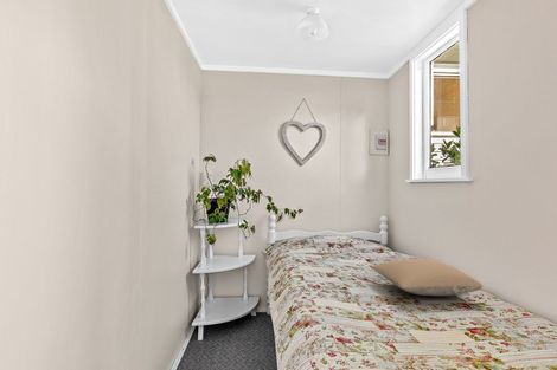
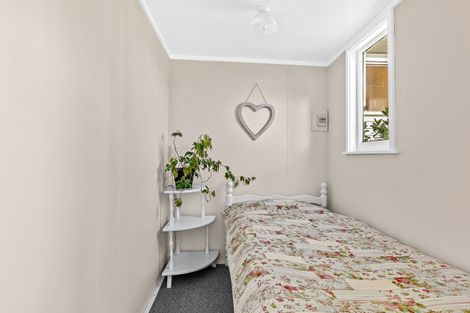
- pillow (421, 275)
